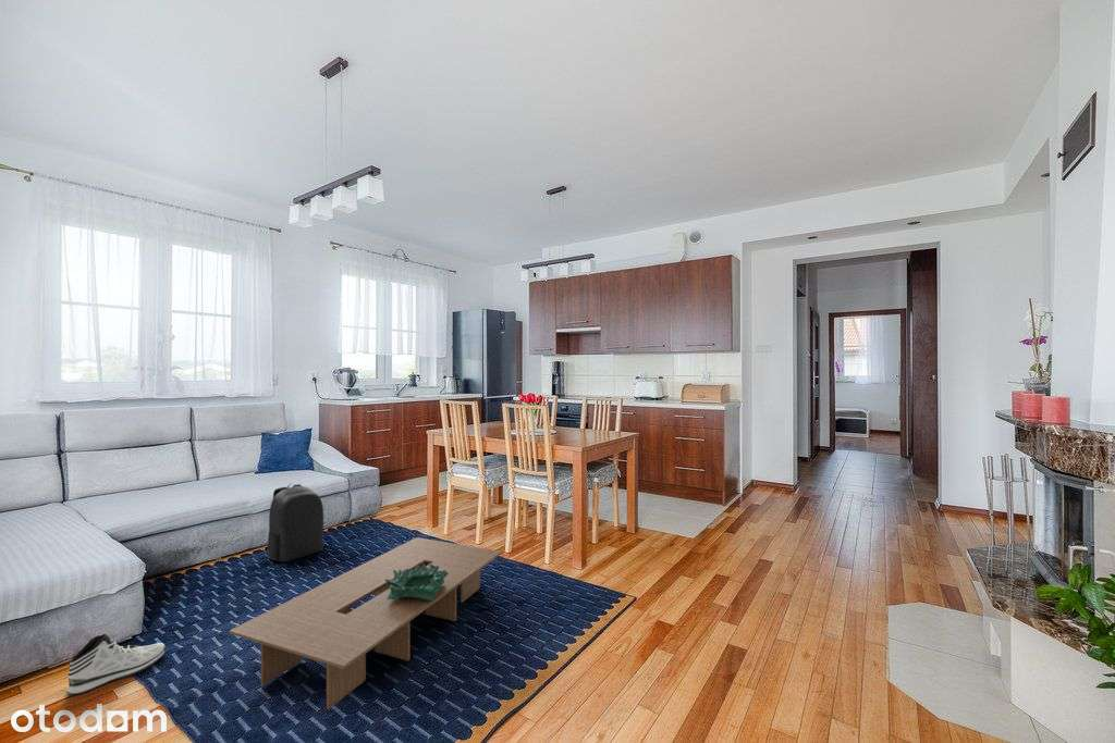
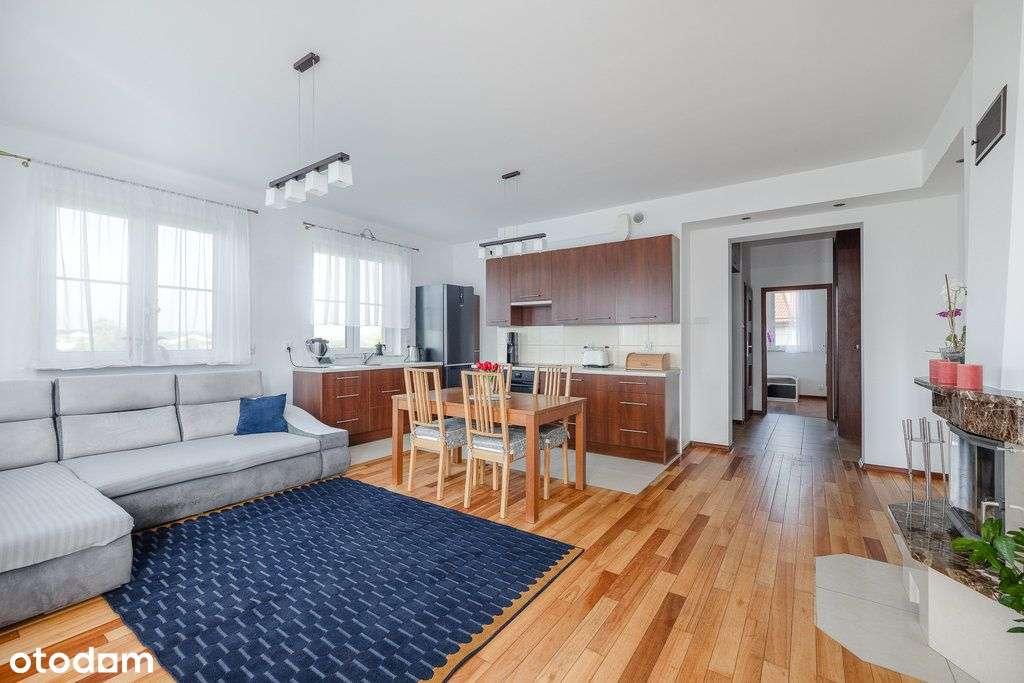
- decorative bowl (416, 582)
- backpack (293, 518)
- coffee table (390, 606)
- sneaker (120, 652)
